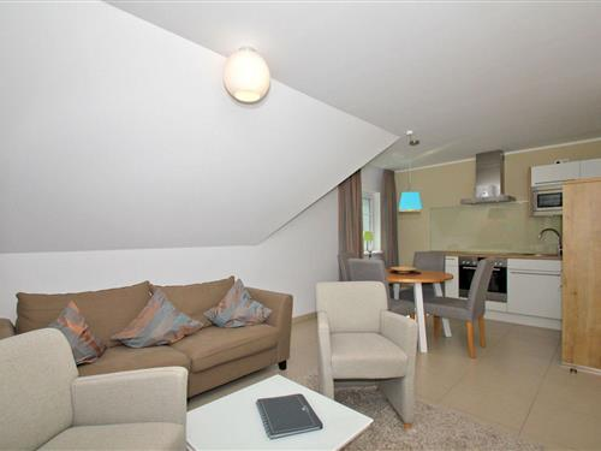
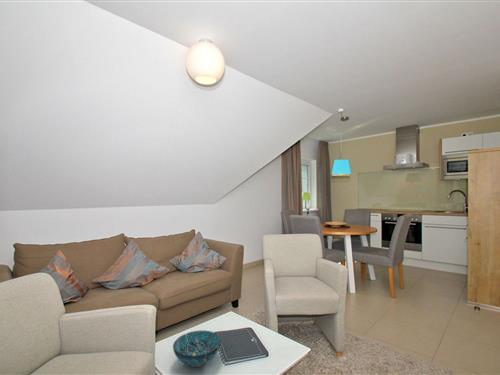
+ decorative bowl (197, 351)
